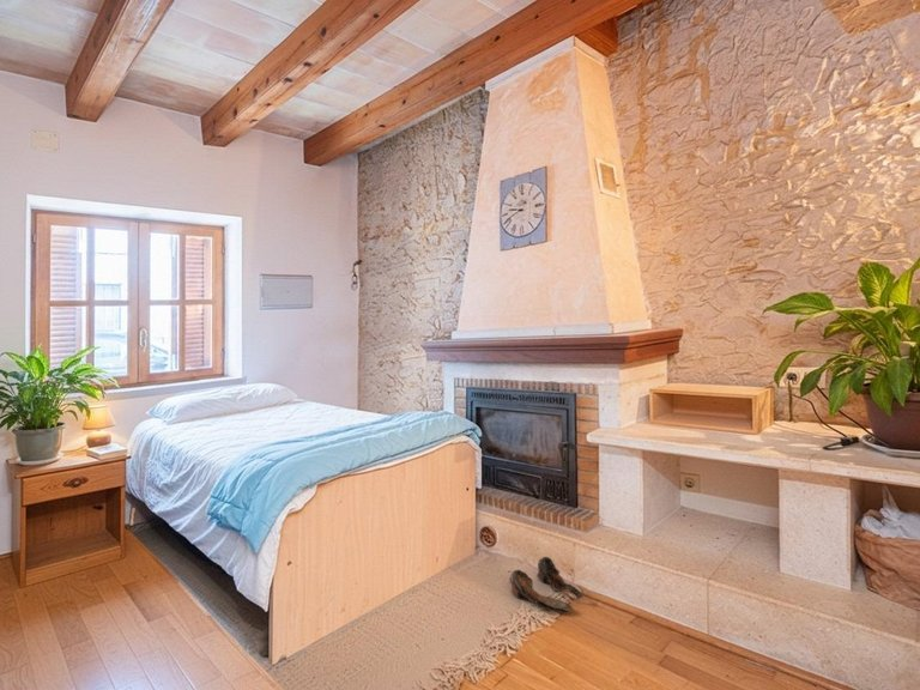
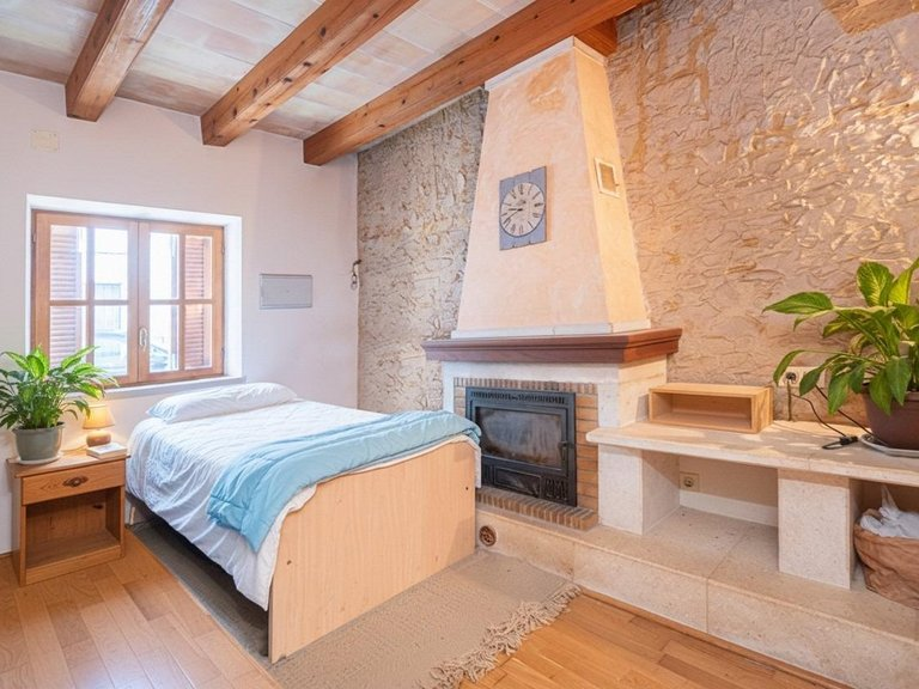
- shoes (546, 580)
